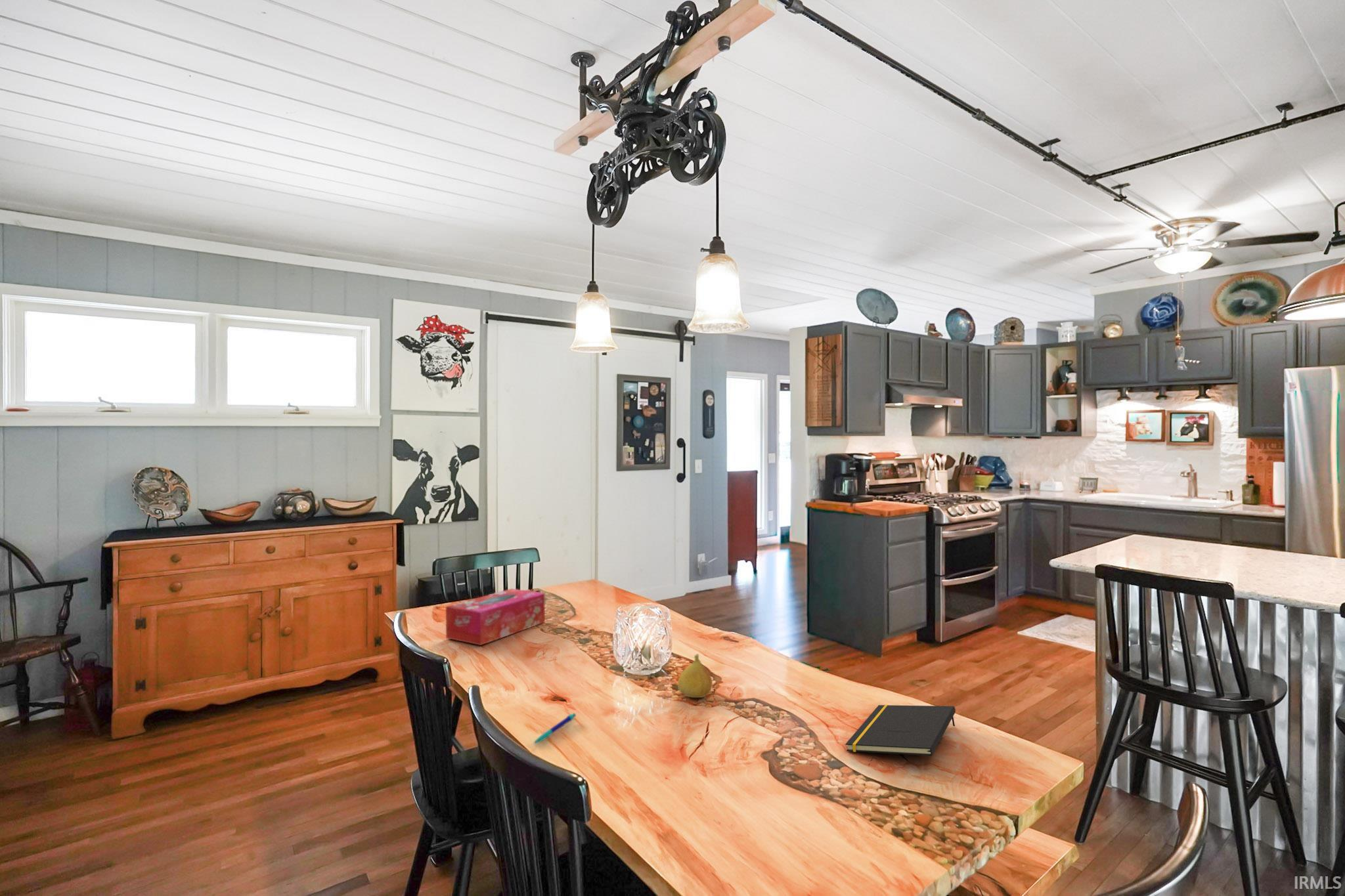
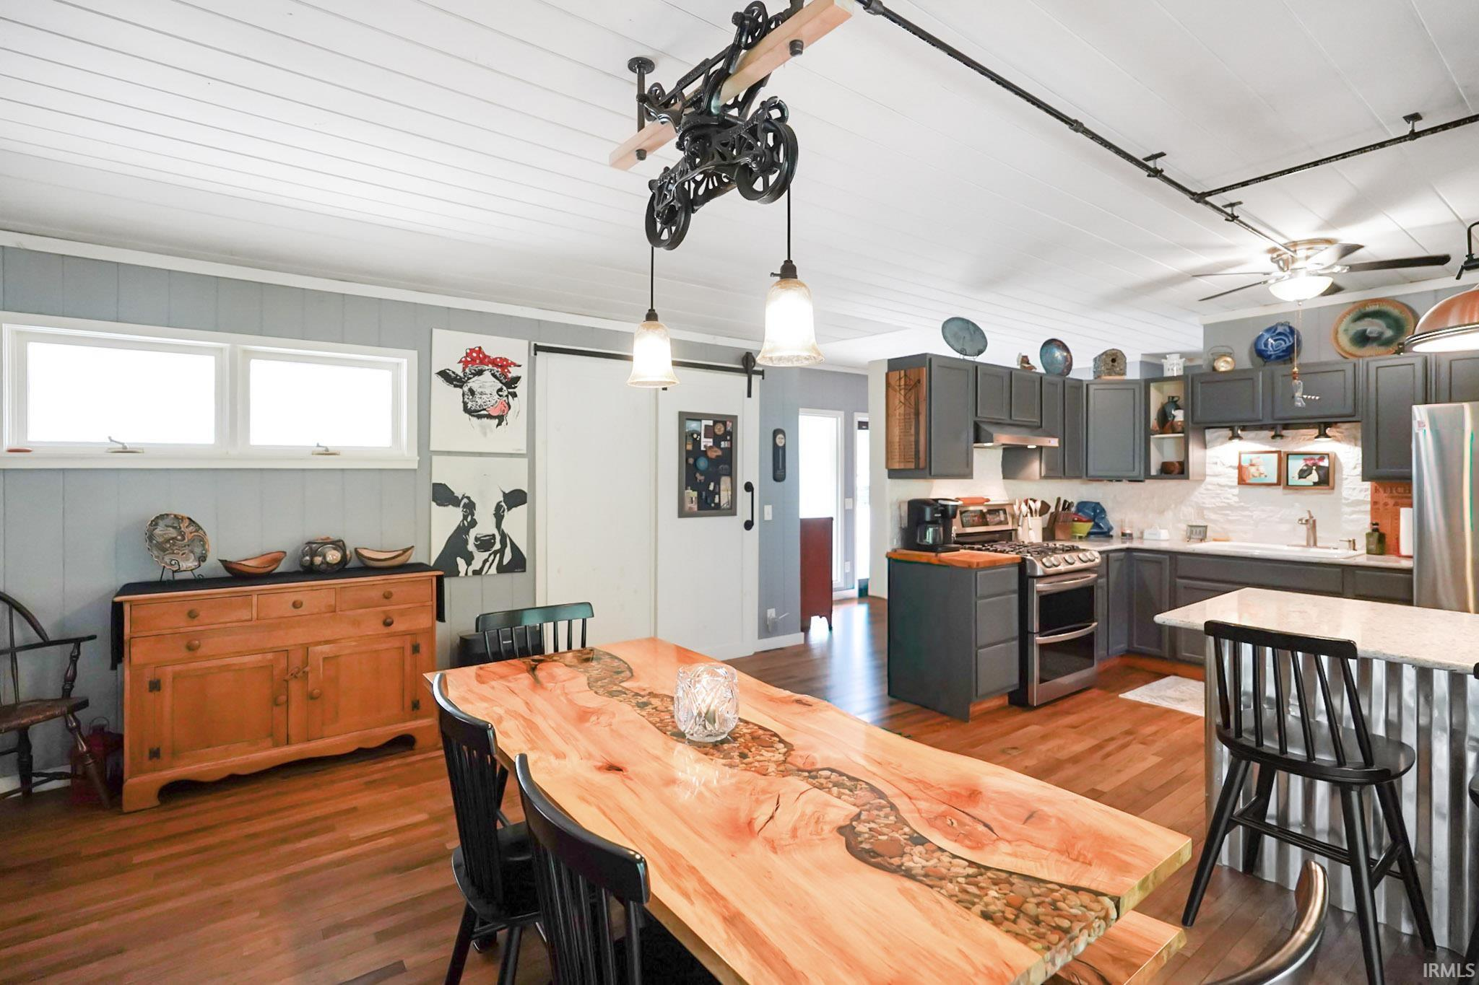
- notepad (902, 727)
- tissue box (497, 614)
- pen (554, 728)
- fruit (695, 675)
